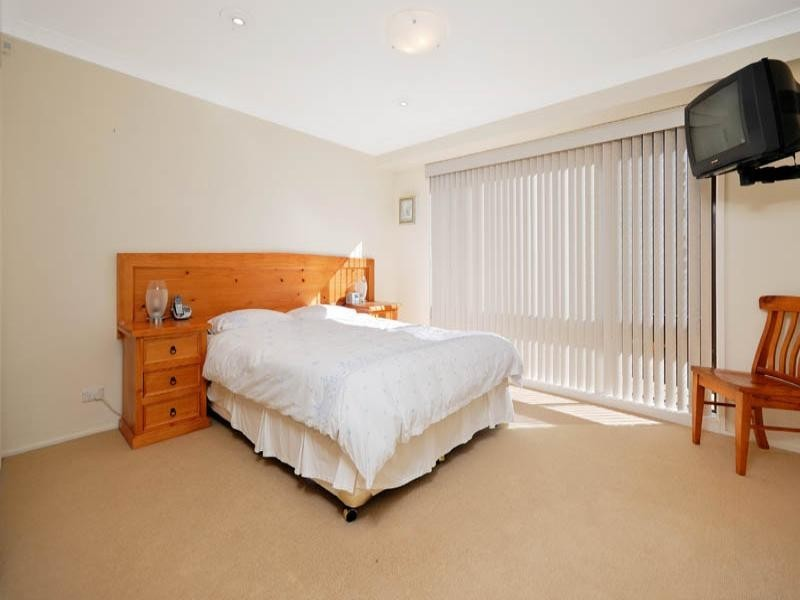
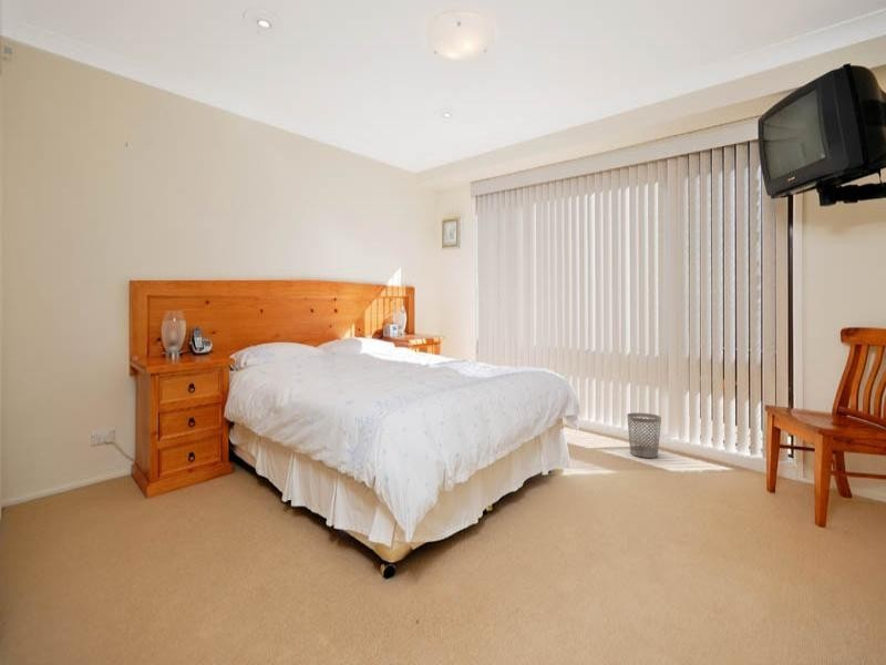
+ wastebasket (643, 434)
